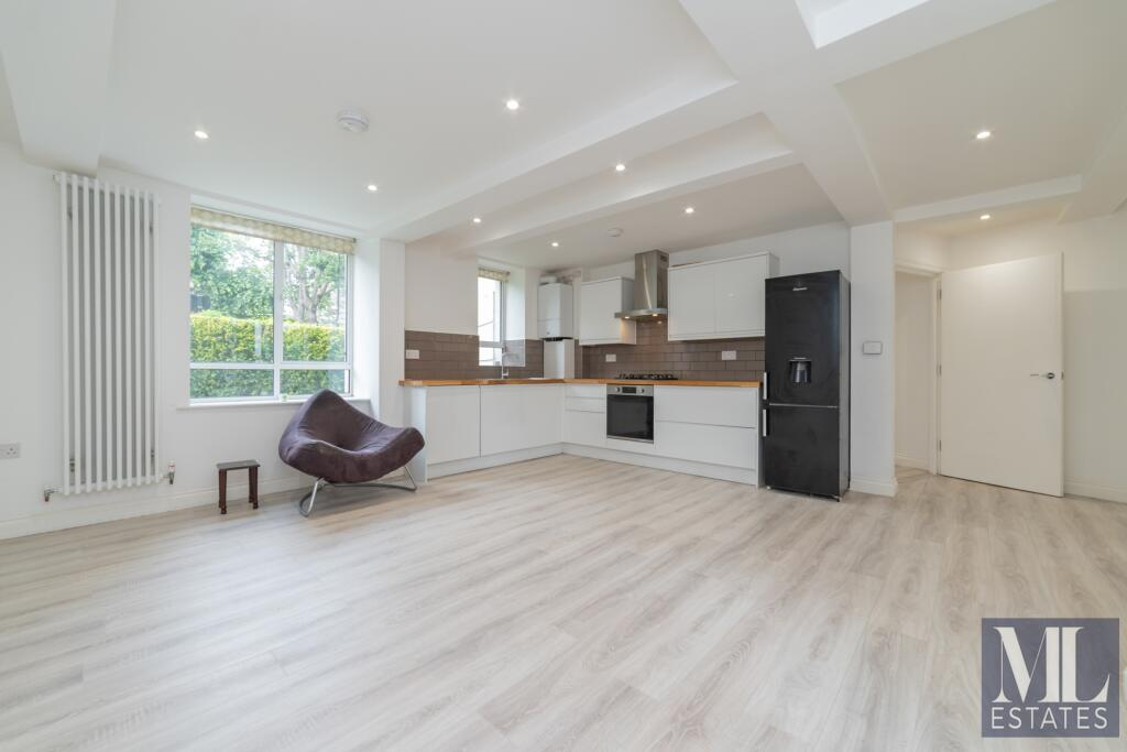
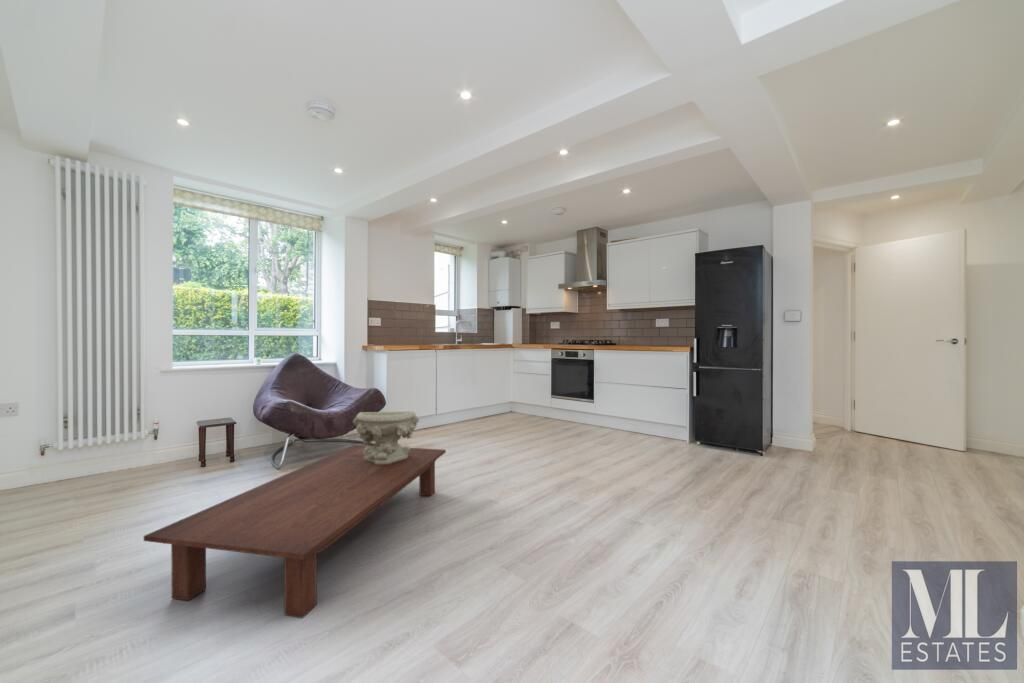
+ coffee table (337, 506)
+ decorative bowl (382, 435)
